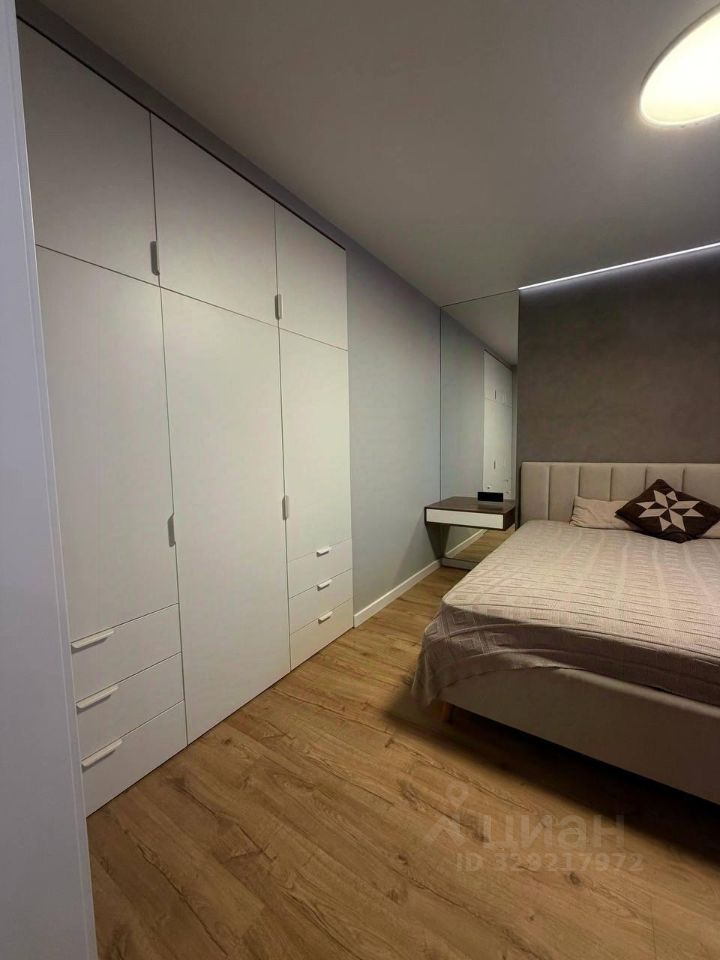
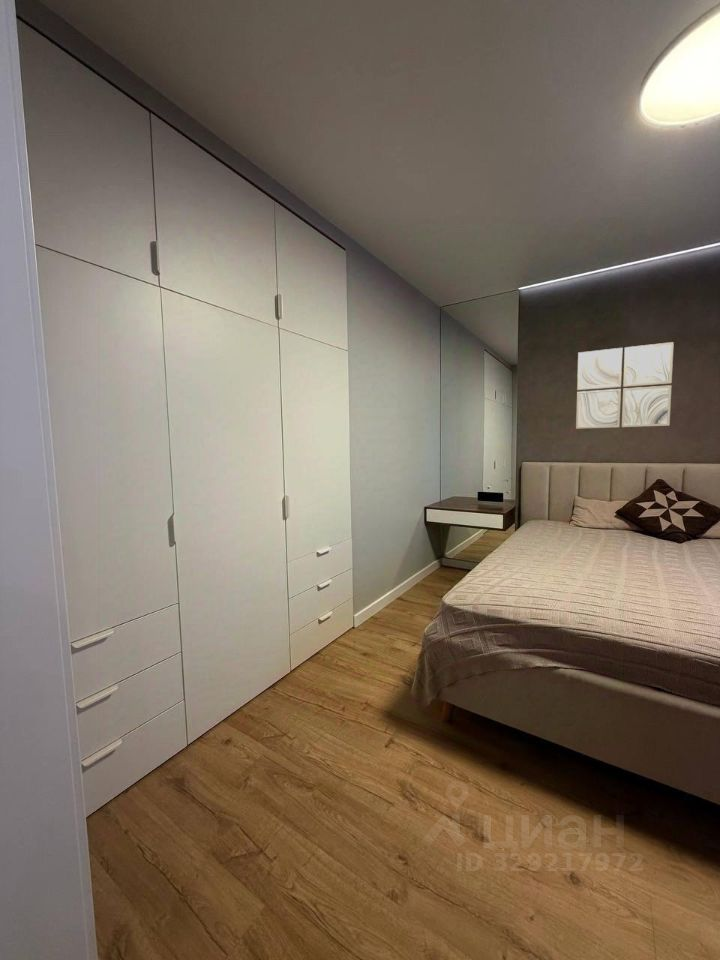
+ wall art (620, 386)
